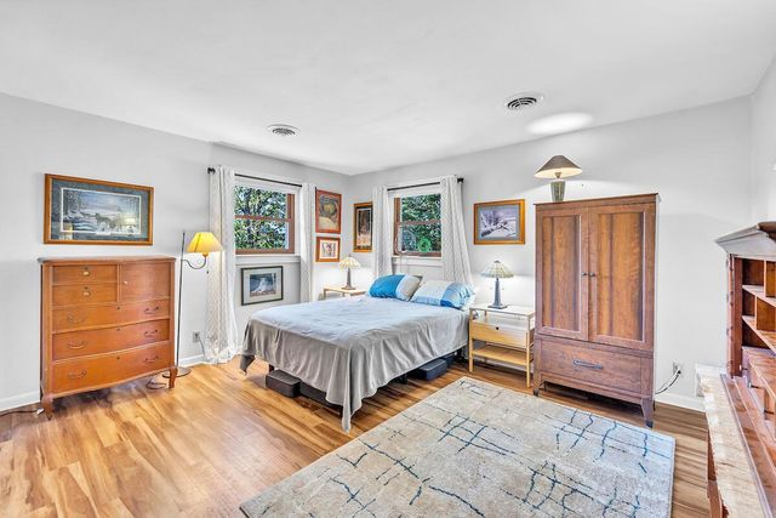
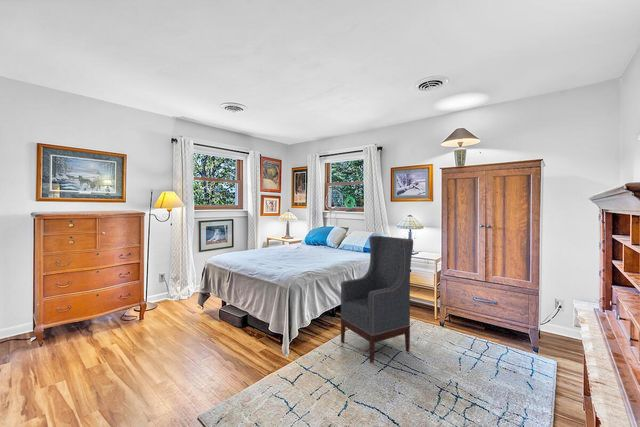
+ armchair (375, 291)
